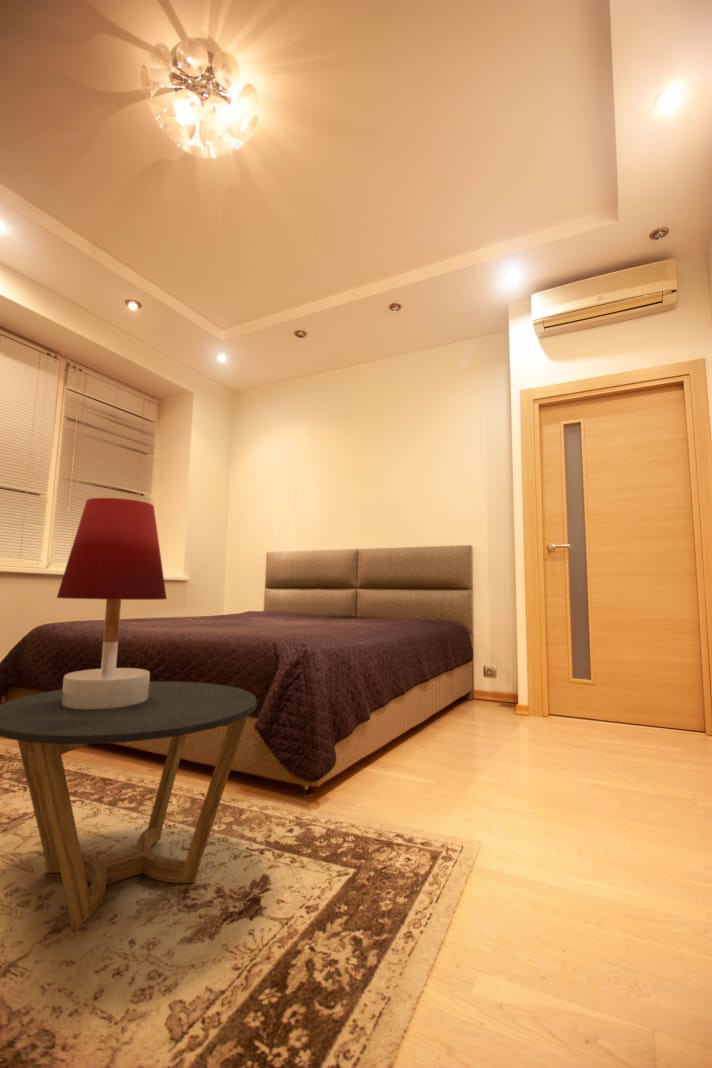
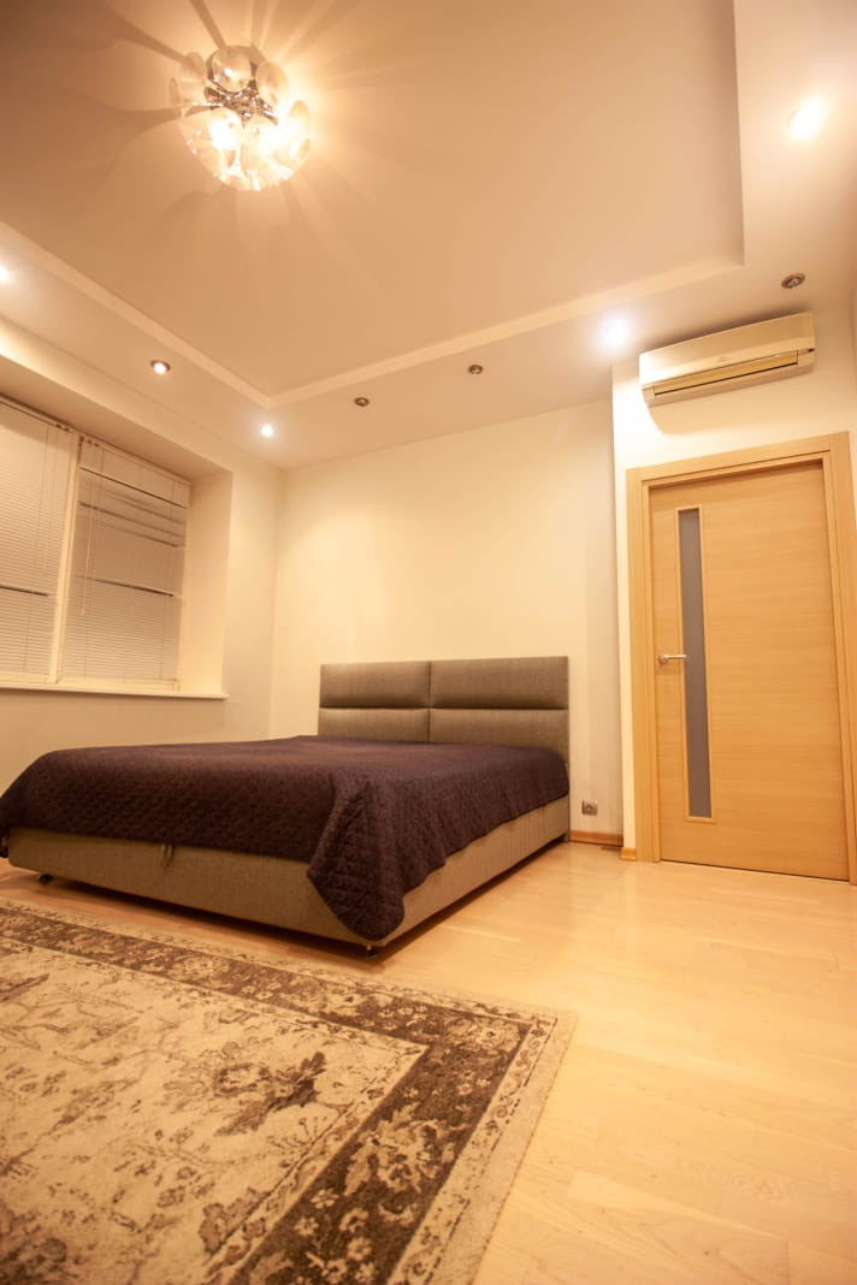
- table lamp (113, 599)
- side table (156, 795)
